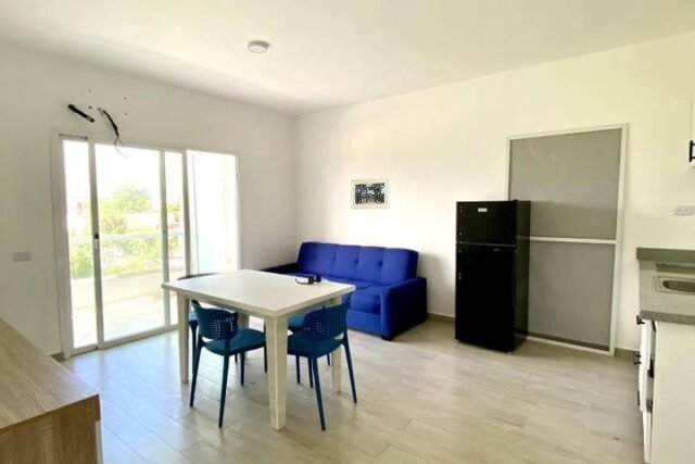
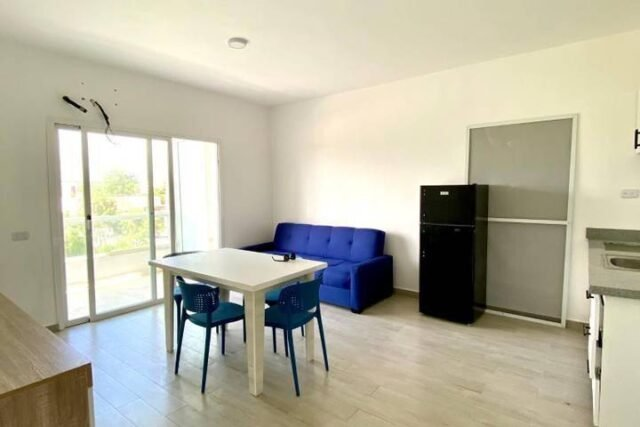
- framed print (369, 193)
